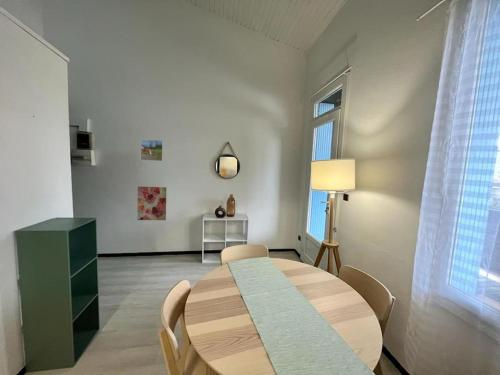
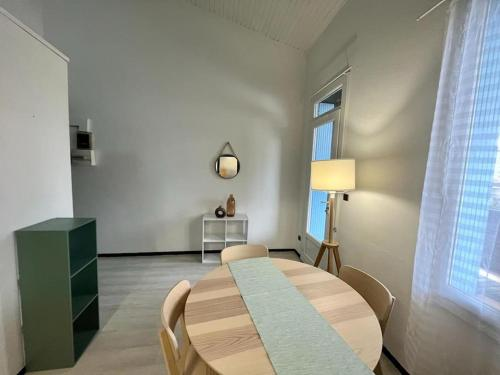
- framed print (152, 150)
- wall art (152, 203)
